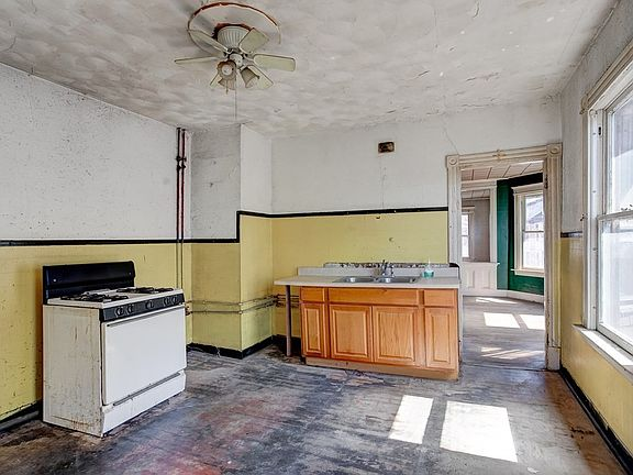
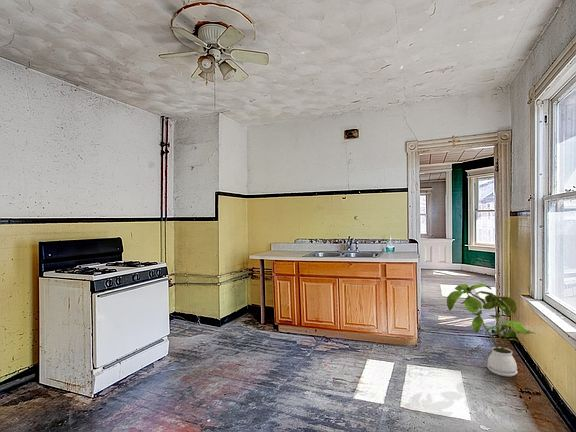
+ house plant (486, 328)
